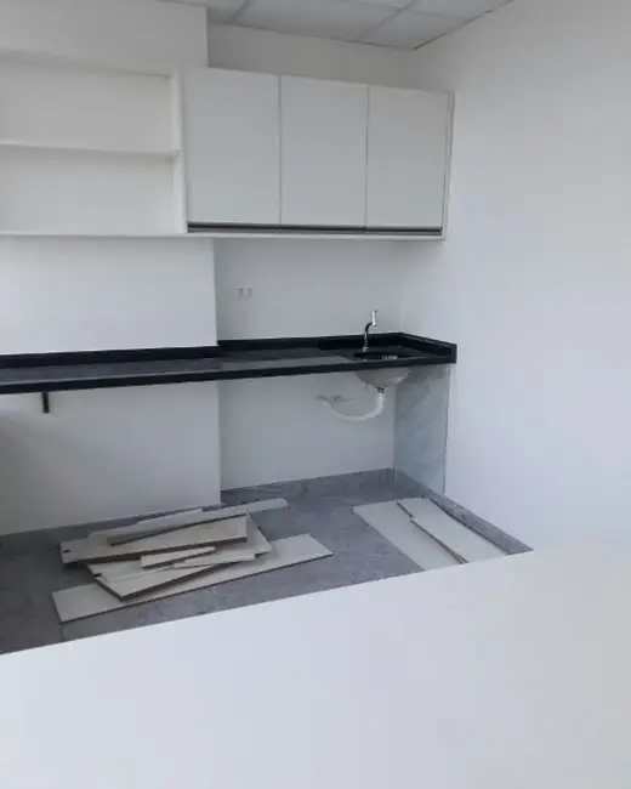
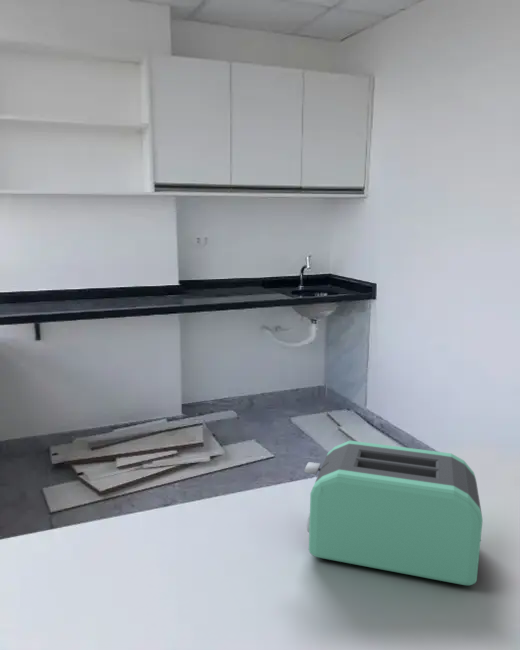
+ toaster (394, 506)
